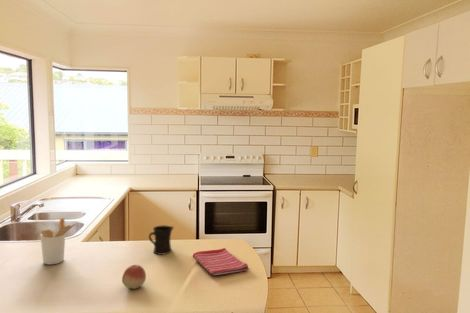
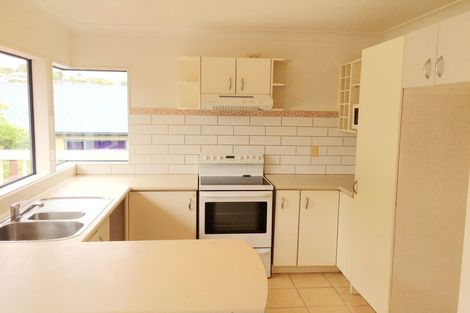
- fruit (133, 276)
- dish towel (219, 260)
- utensil holder (58, 241)
- mug (161, 239)
